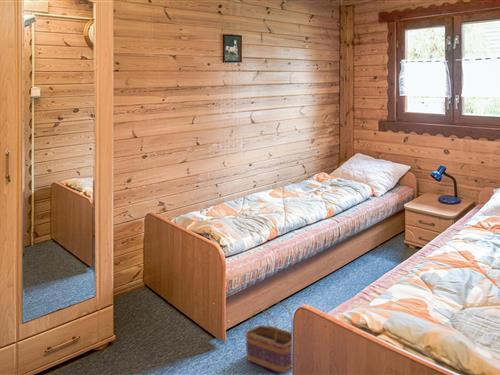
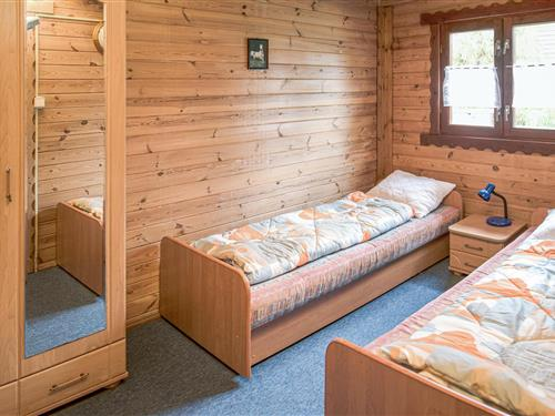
- basket (271, 334)
